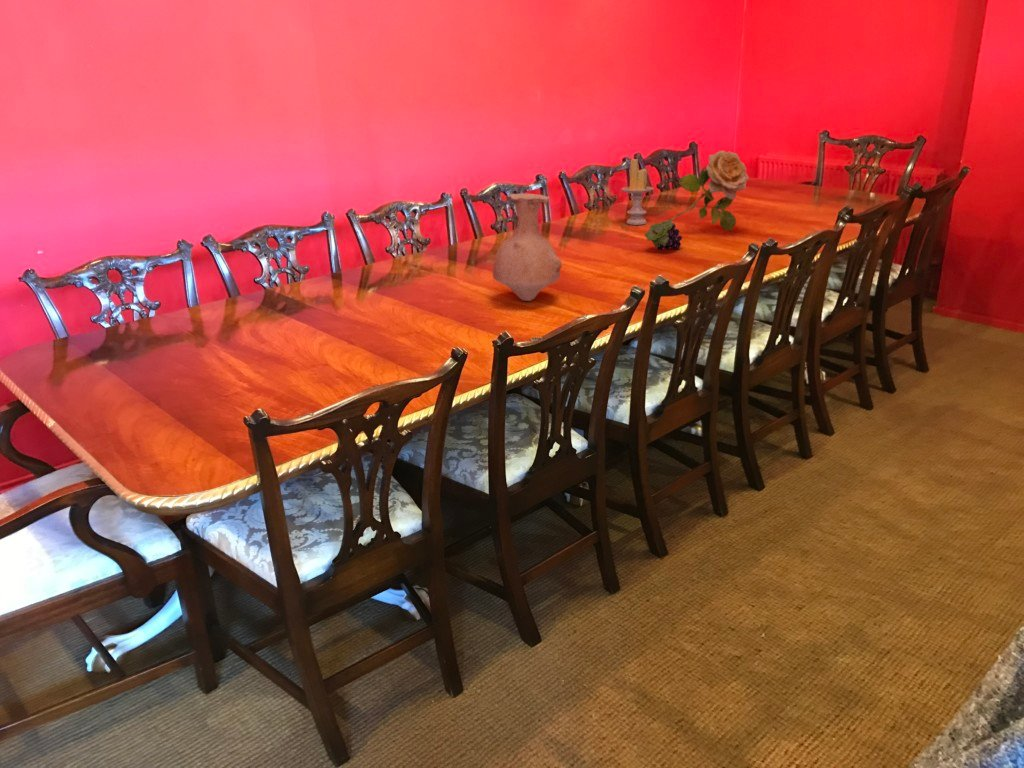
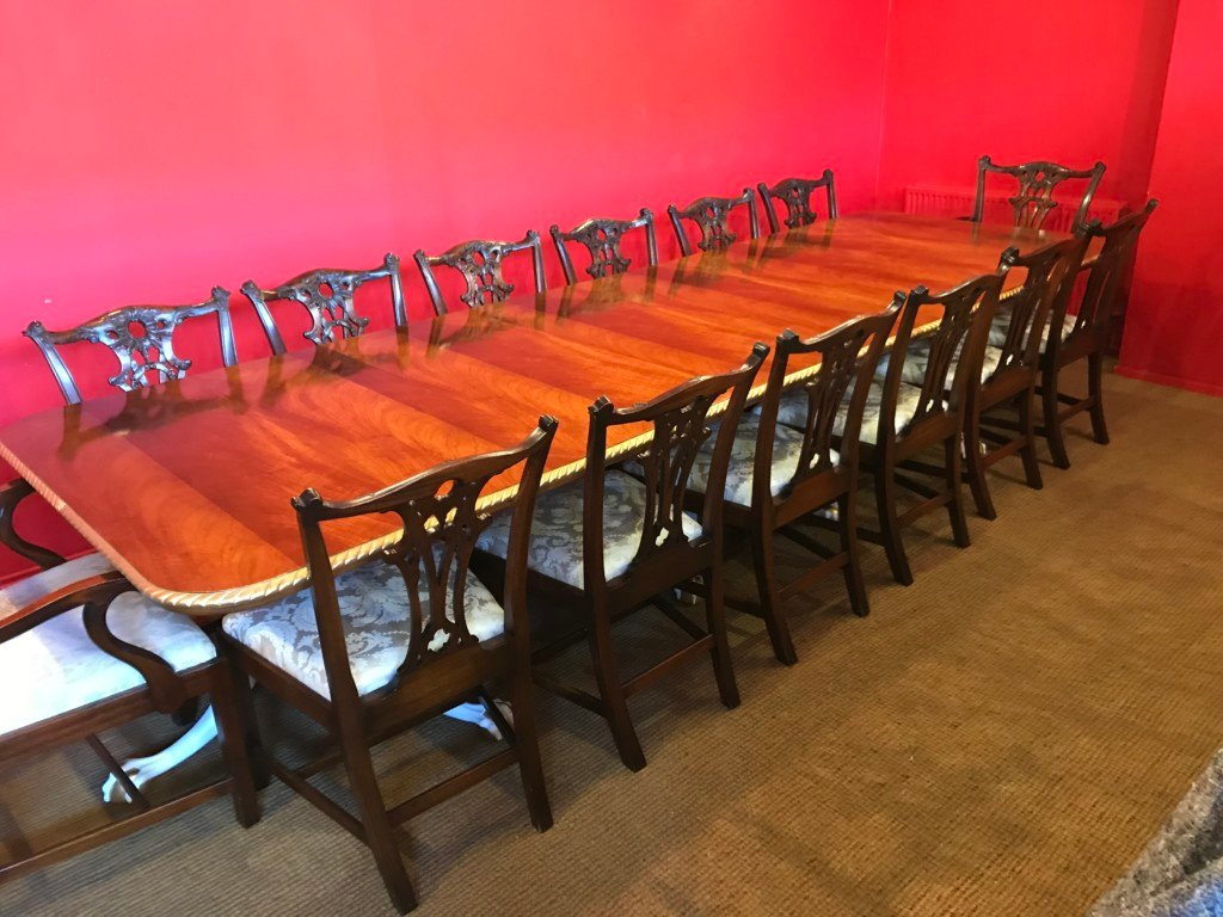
- candle (637, 190)
- vase (526, 248)
- flower (704, 193)
- fruit (664, 234)
